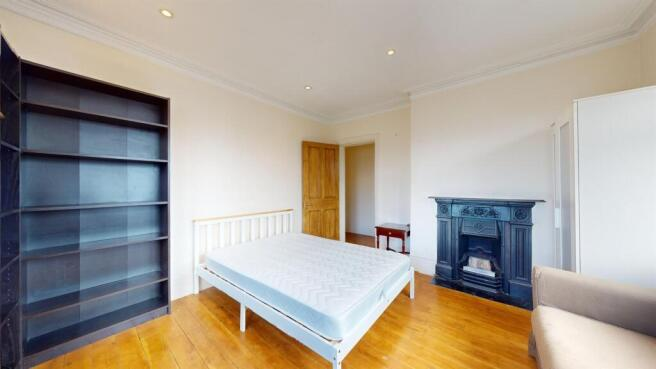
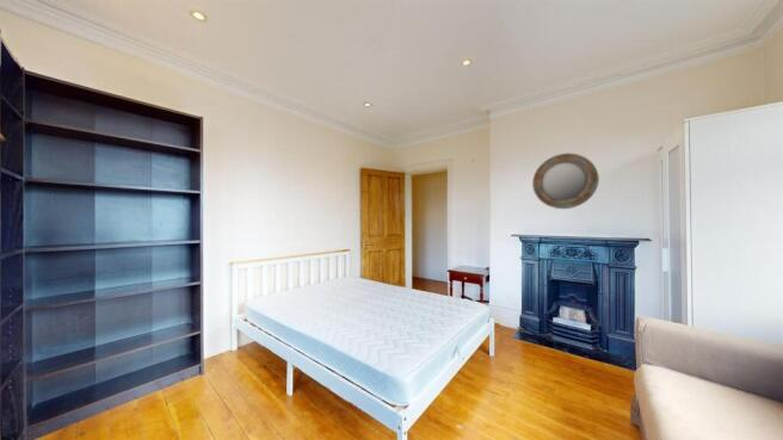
+ home mirror (563, 181)
